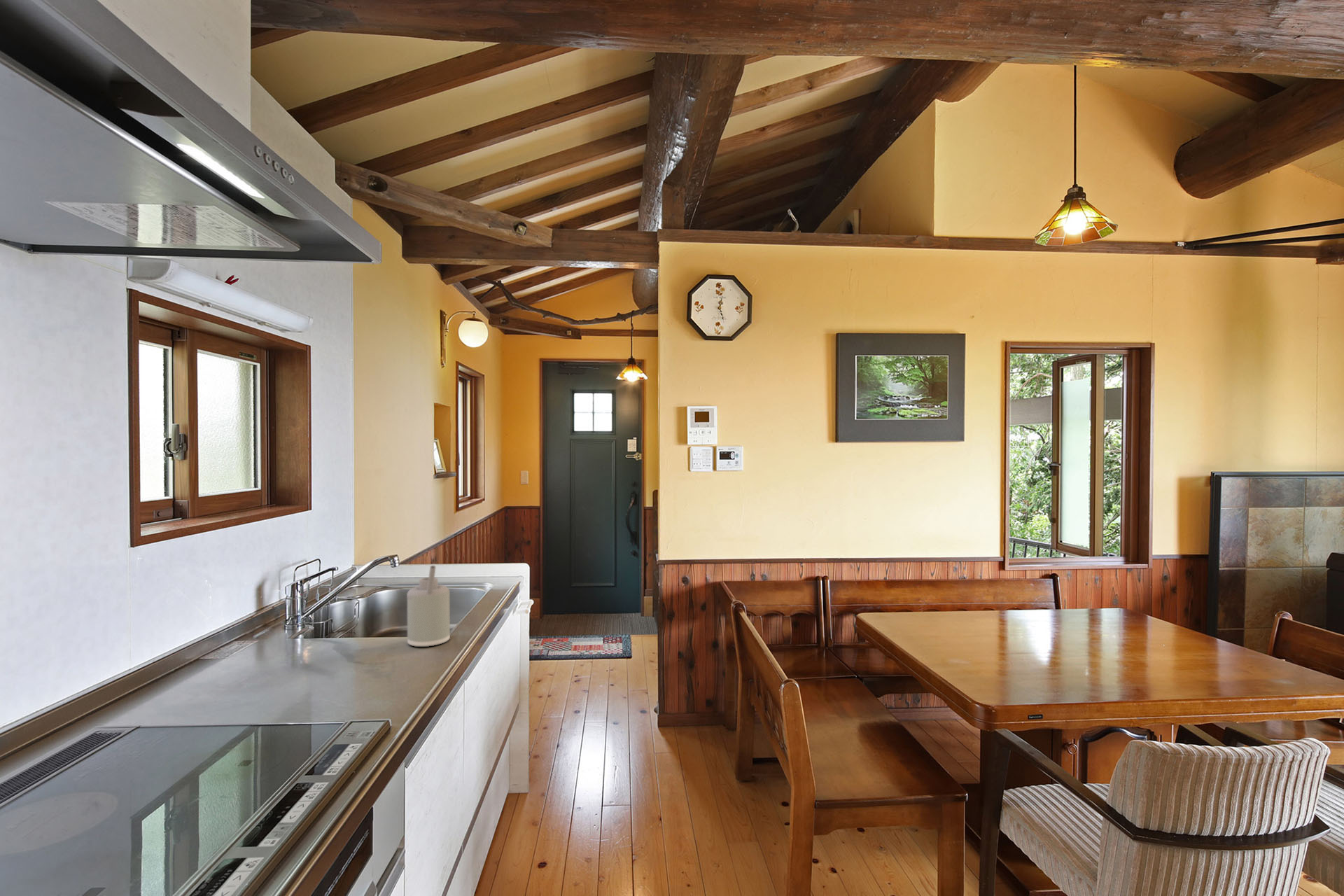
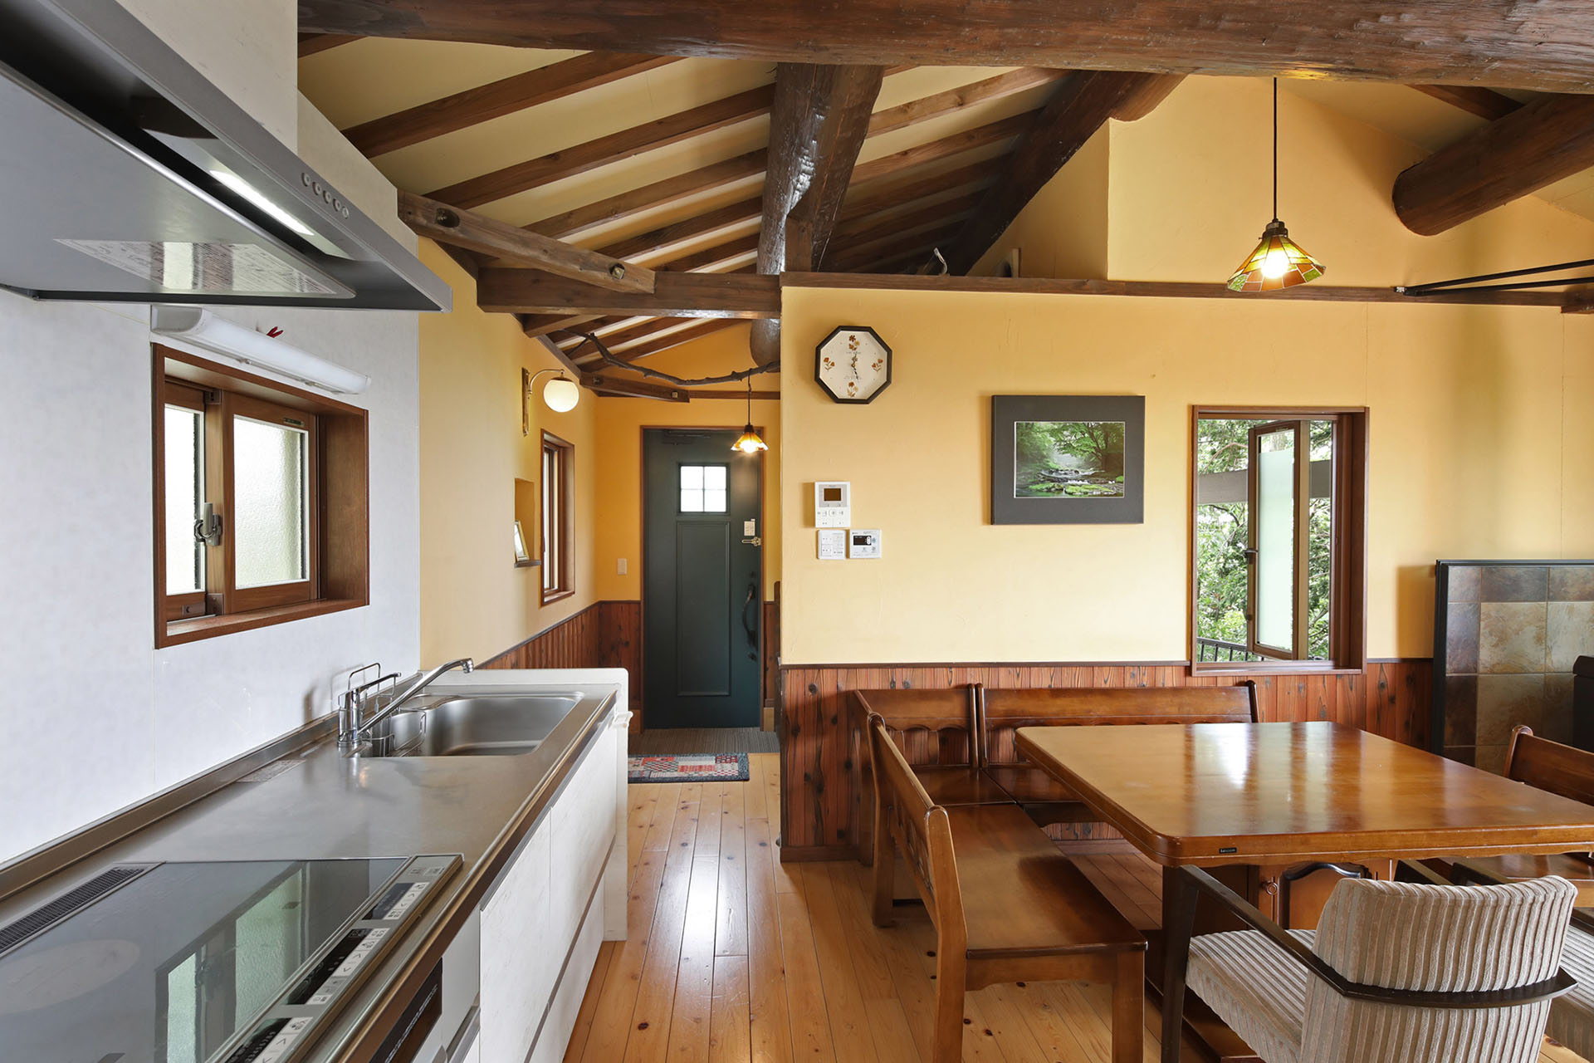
- soap dispenser (430, 602)
